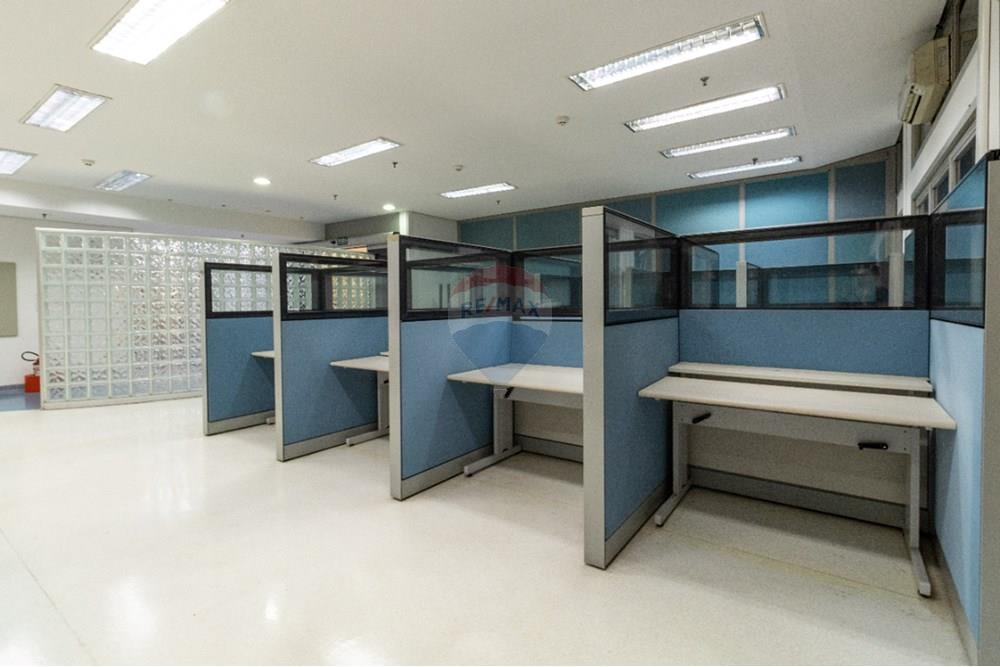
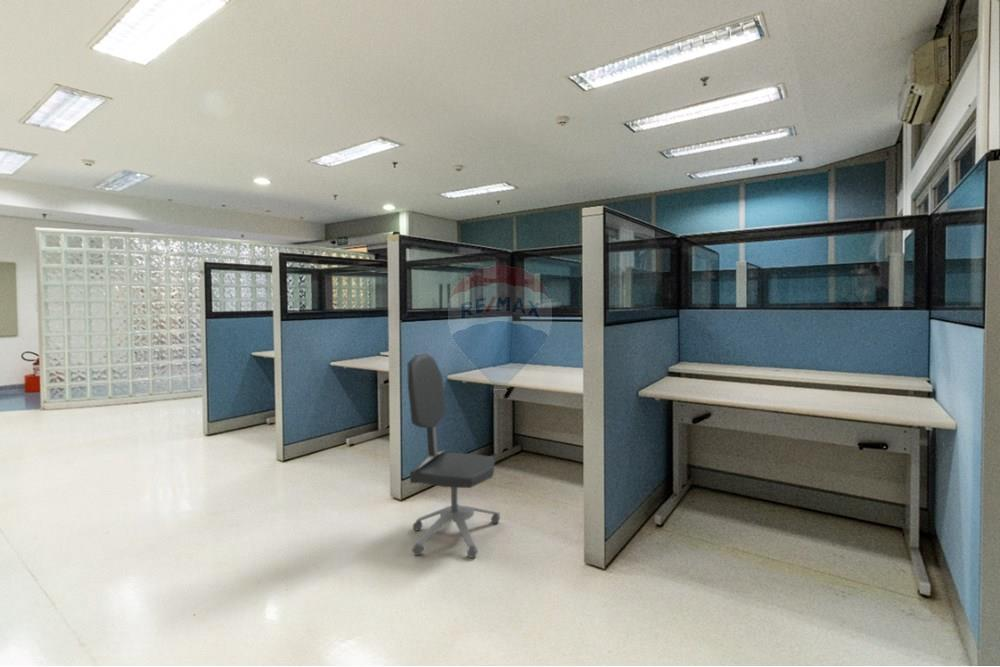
+ office chair (452, 453)
